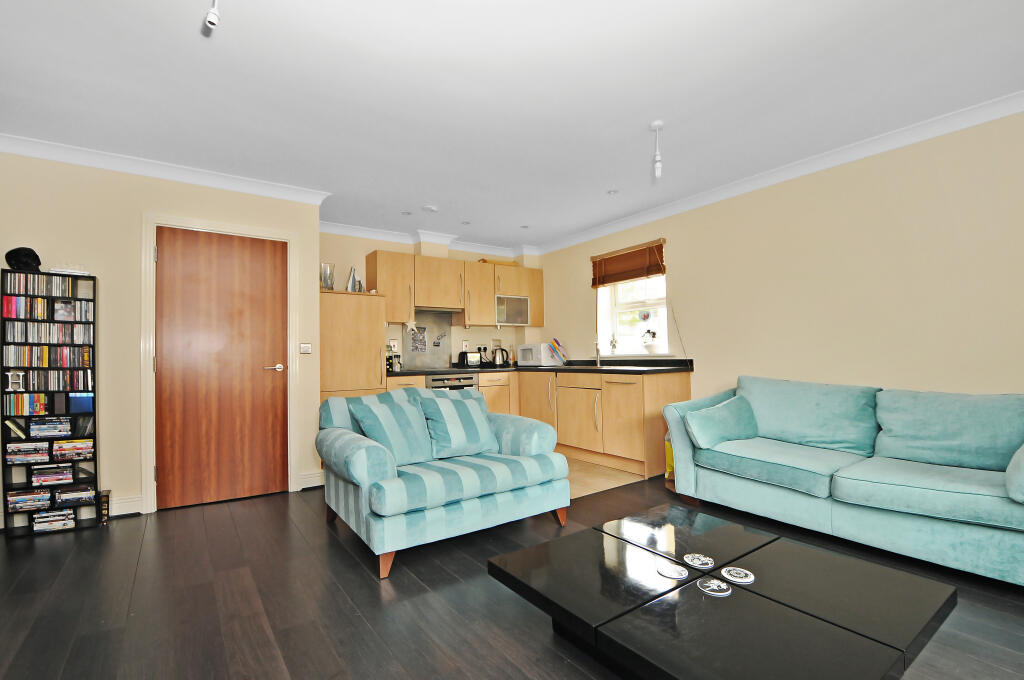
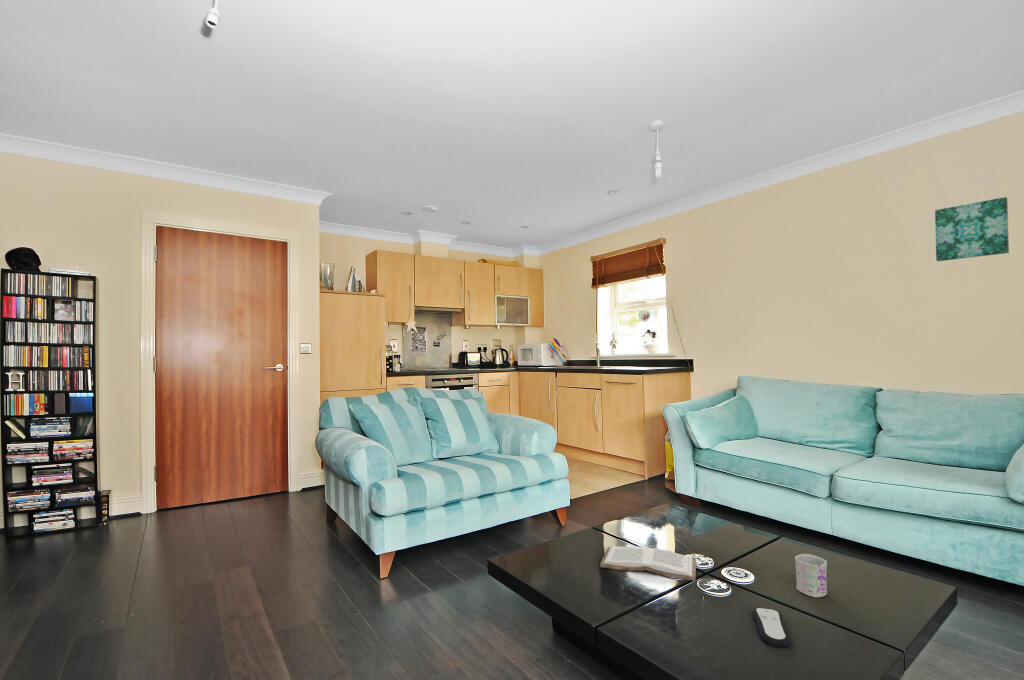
+ remote control (771, 625)
+ mug (814, 574)
+ wall art (970, 230)
+ book (648, 559)
